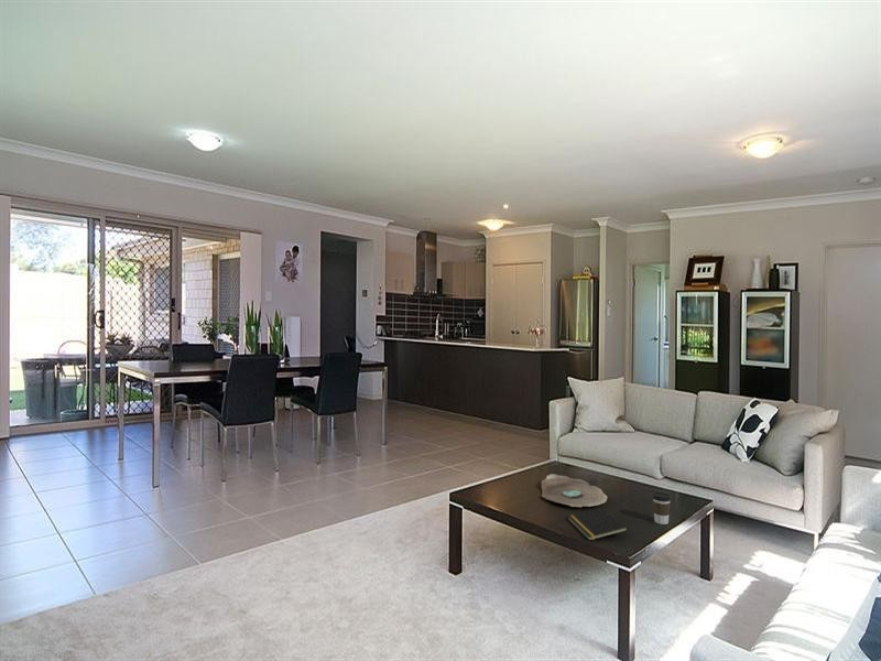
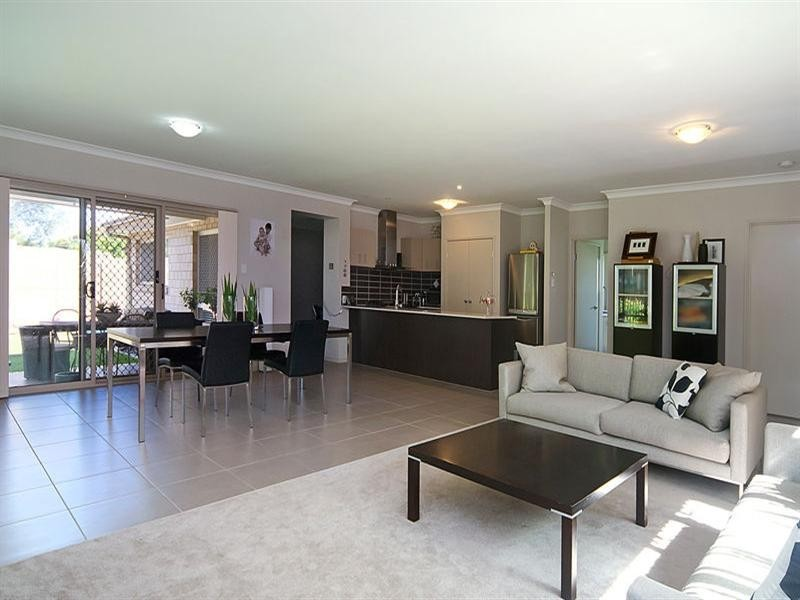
- decorative bowl (572, 490)
- coffee cup (661, 508)
- notepad (596, 522)
